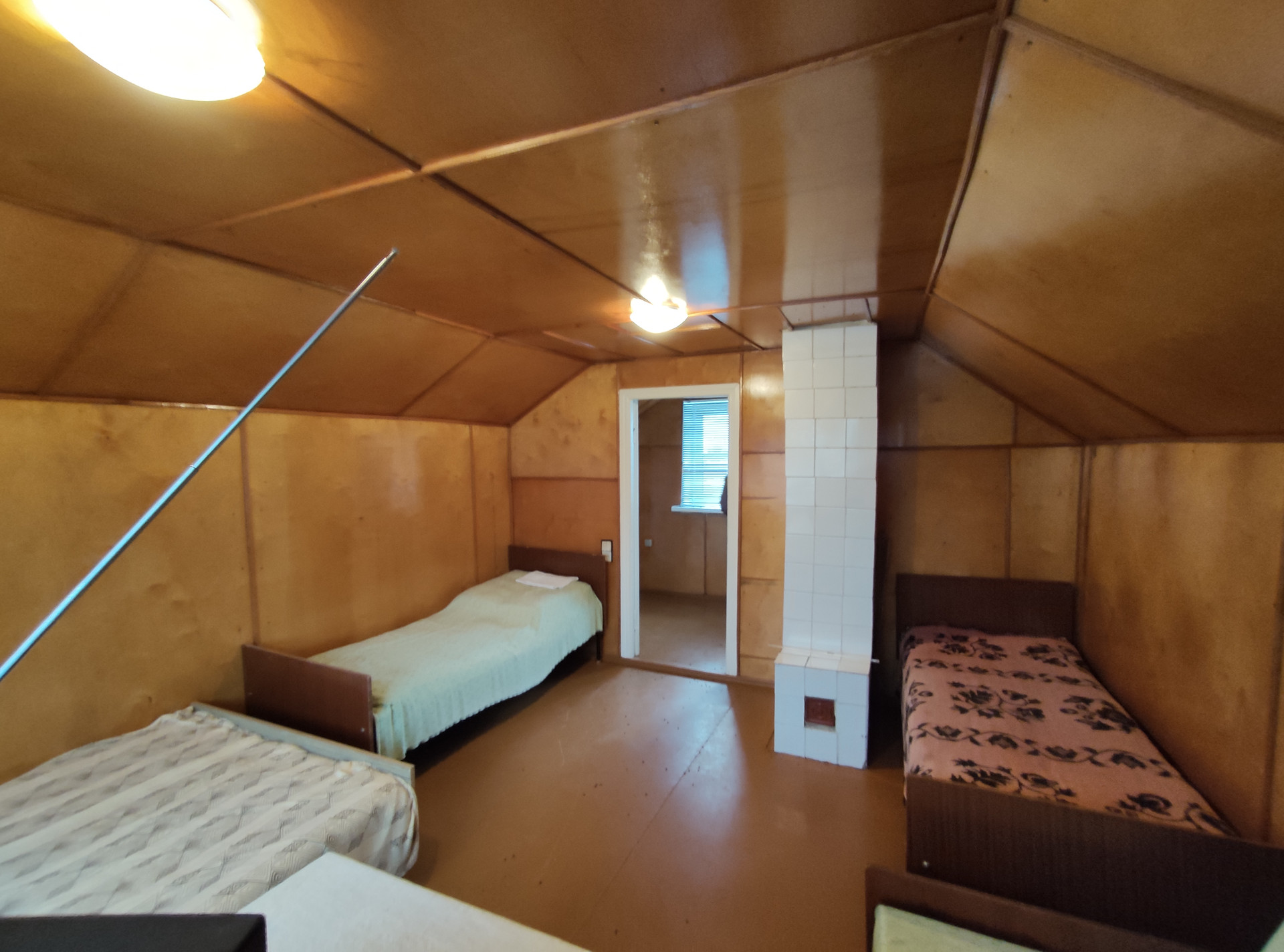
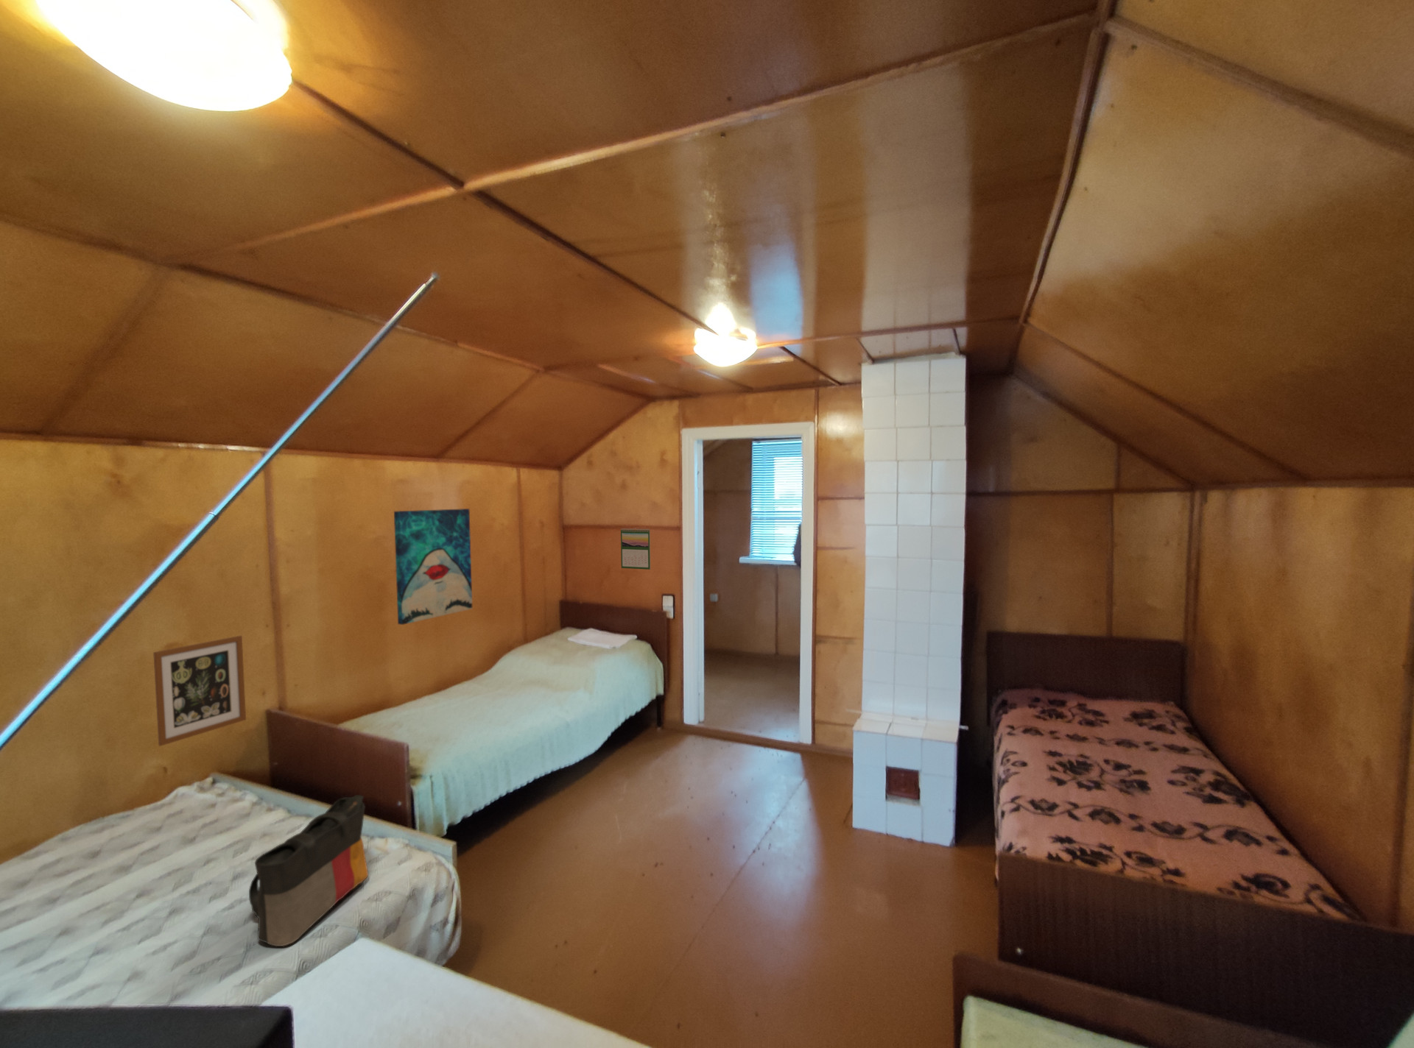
+ wall art (202, 687)
+ calendar (634, 548)
+ wall art (435, 563)
+ tote bag (308, 864)
